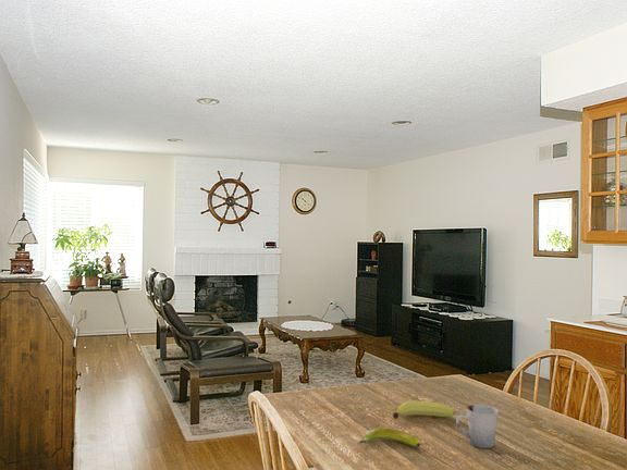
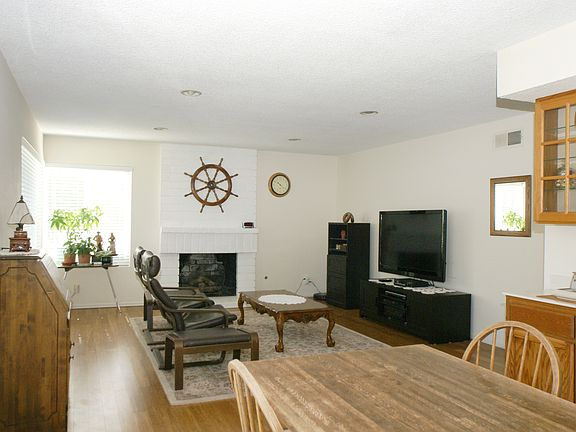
- cup (476, 425)
- banana (390, 437)
- fruit (423, 410)
